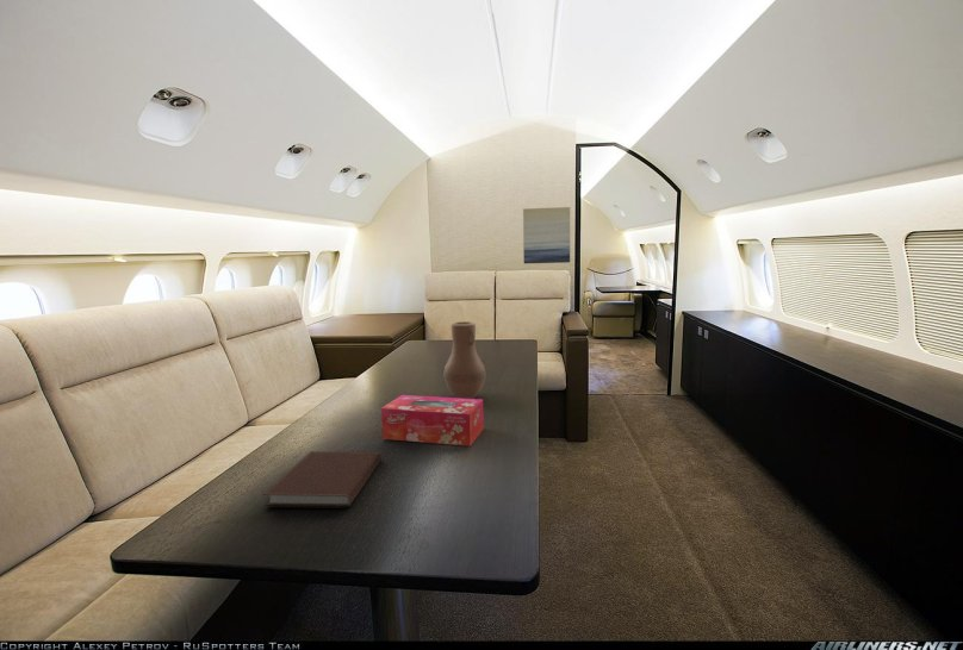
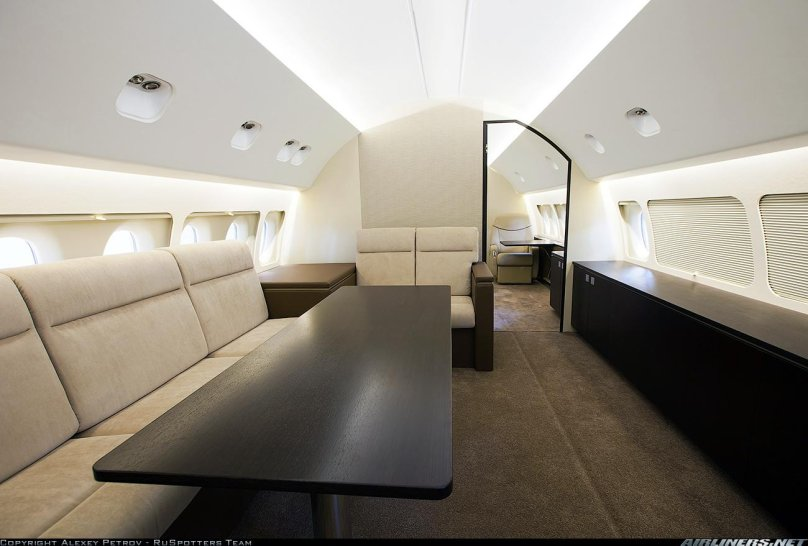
- vase (464, 360)
- wall art (546, 236)
- tissue box (434, 418)
- notebook (328, 476)
